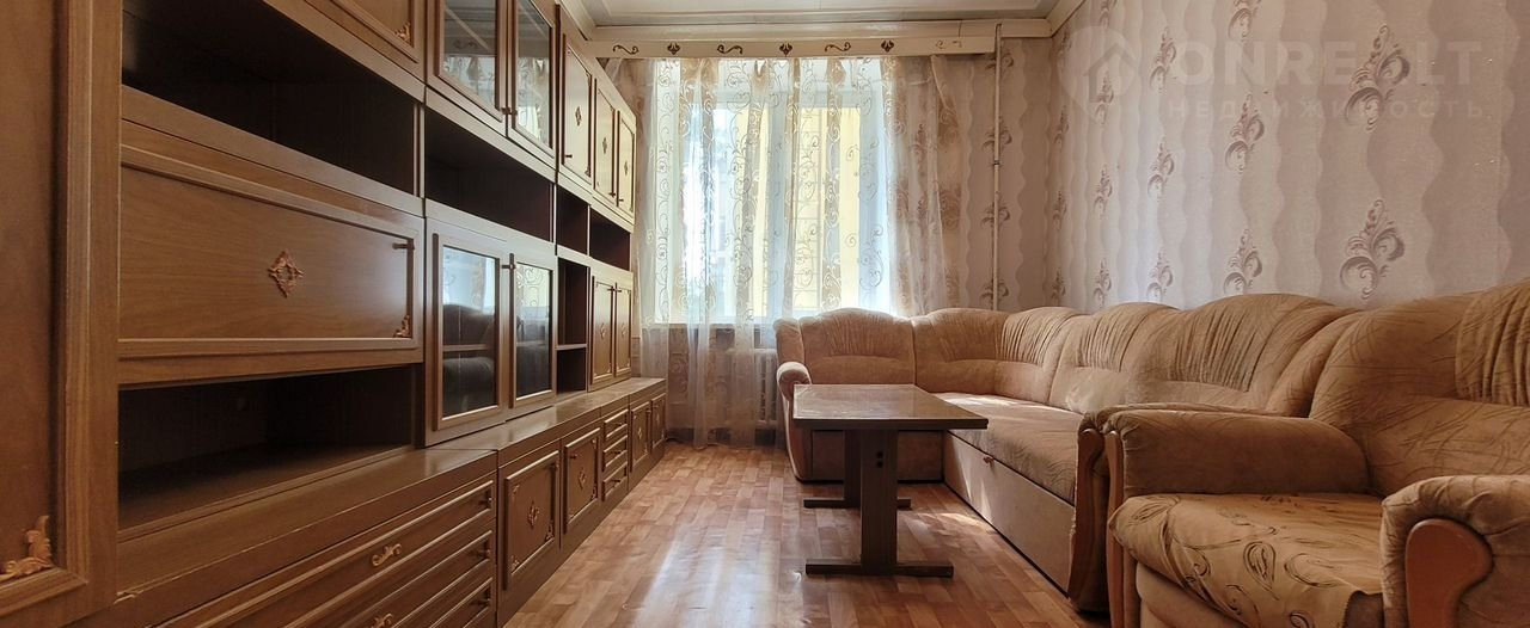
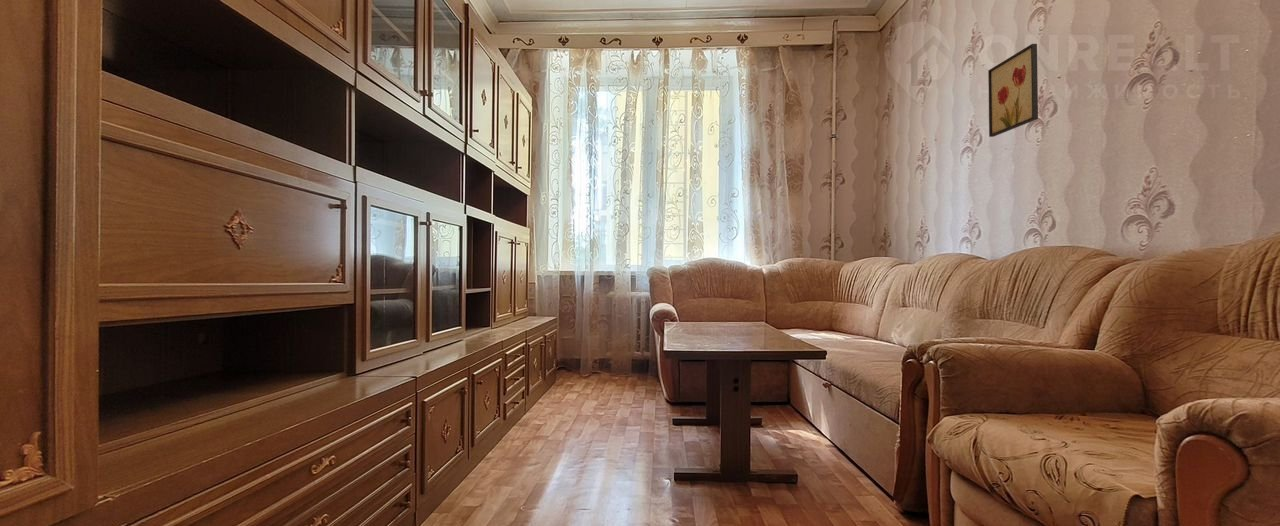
+ wall art (1013, 93)
